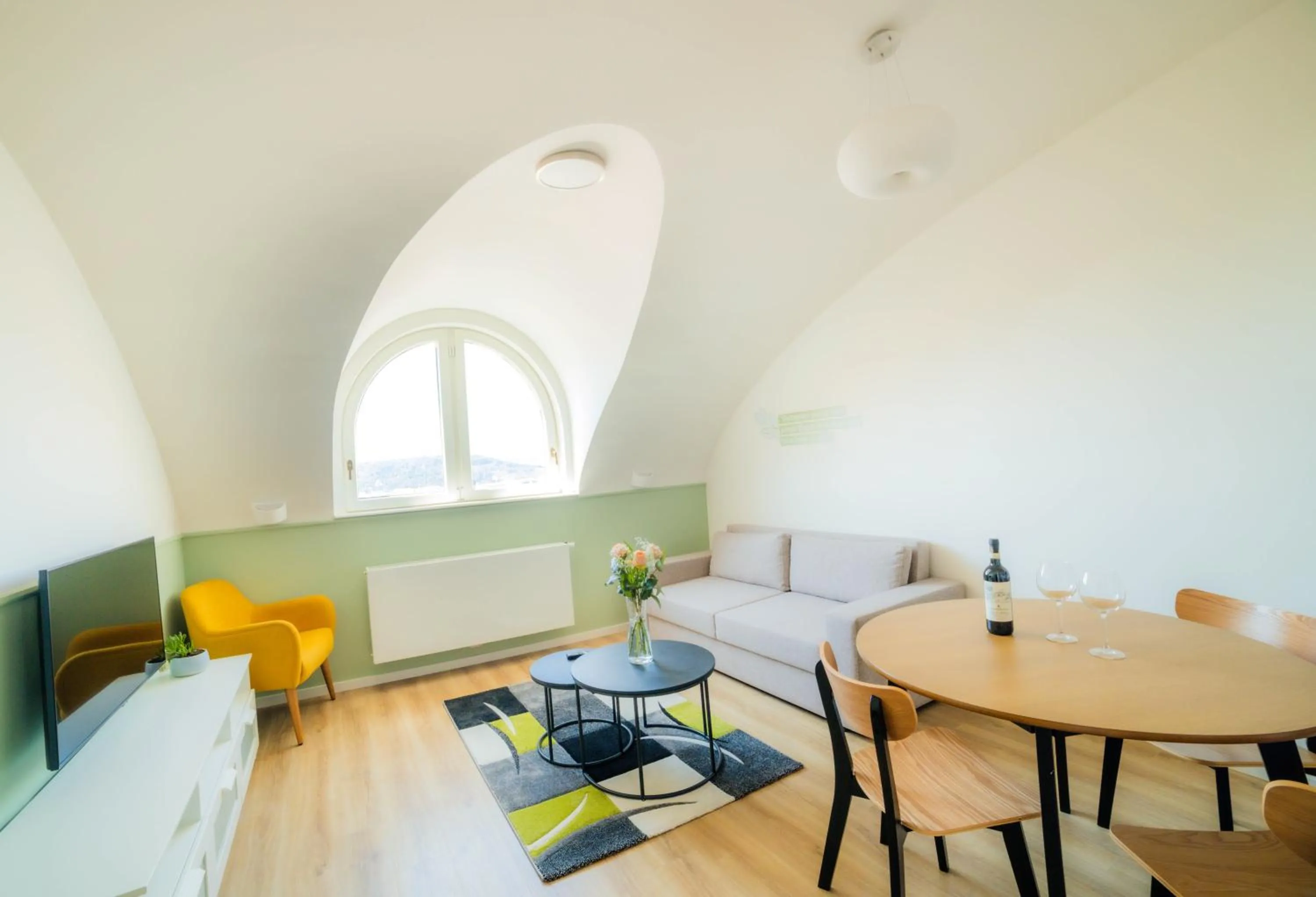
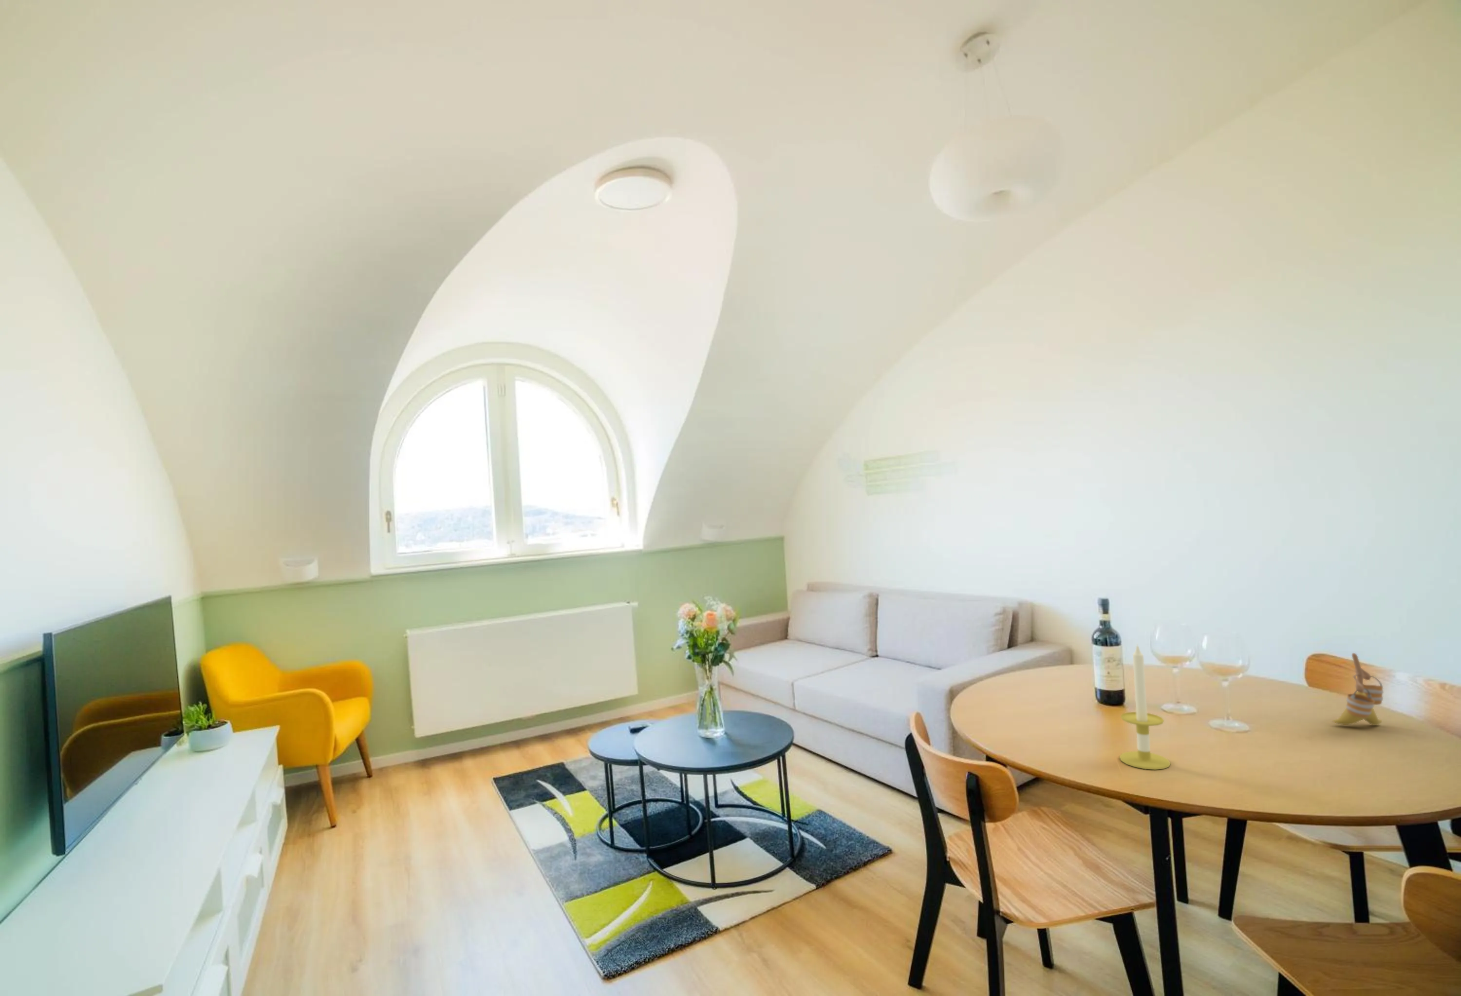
+ salt and pepper shaker (1360, 690)
+ candle (1140, 702)
